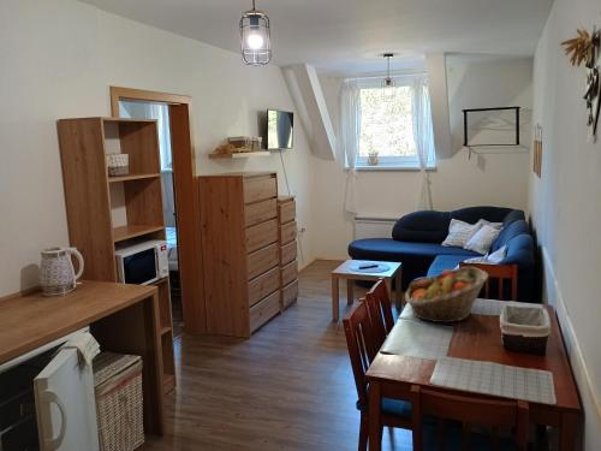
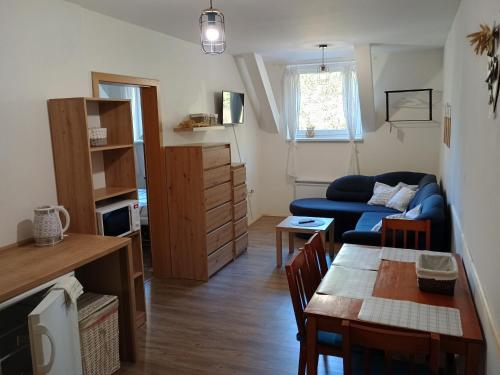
- fruit basket (445, 292)
